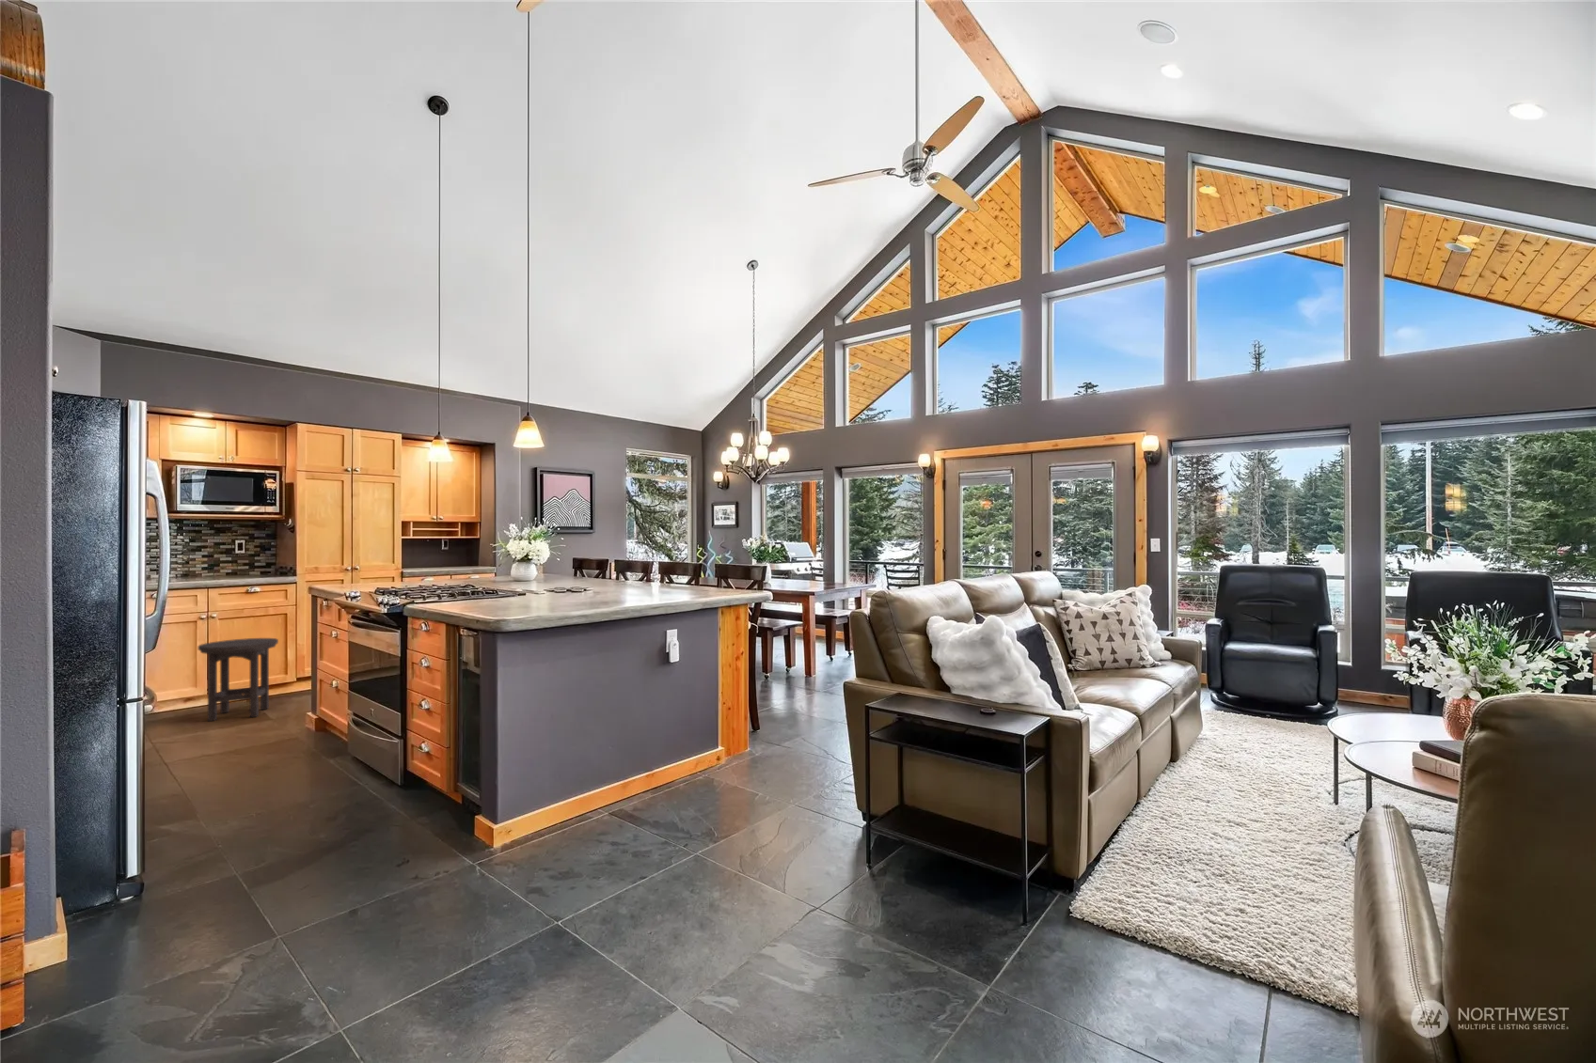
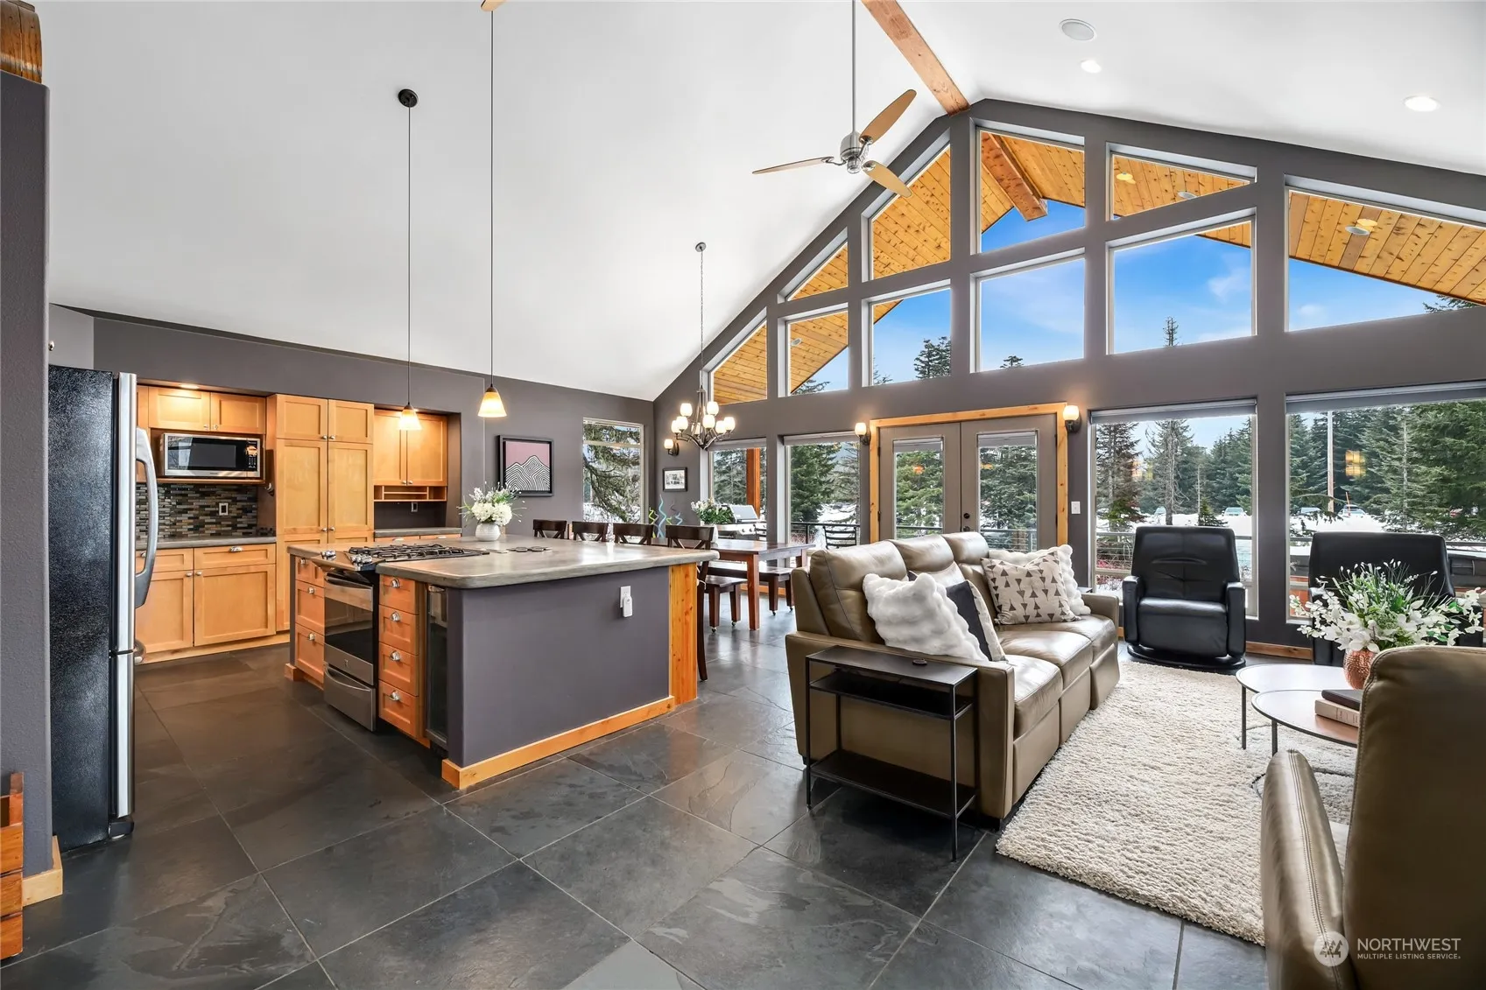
- stool (241, 688)
